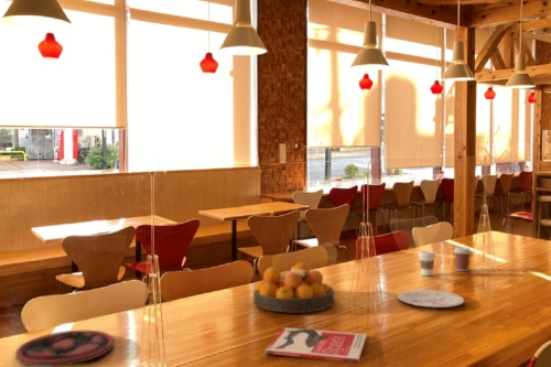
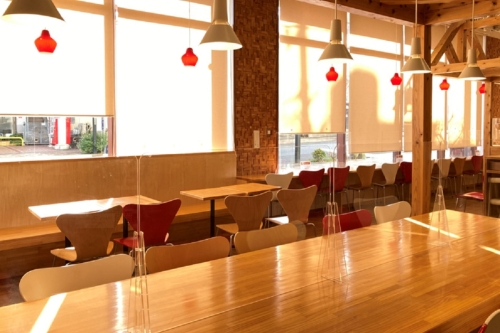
- plate (430, 299)
- plate (66, 346)
- coffee cup (462, 258)
- coffee cup (426, 262)
- fruit bowl (293, 283)
- book (317, 344)
